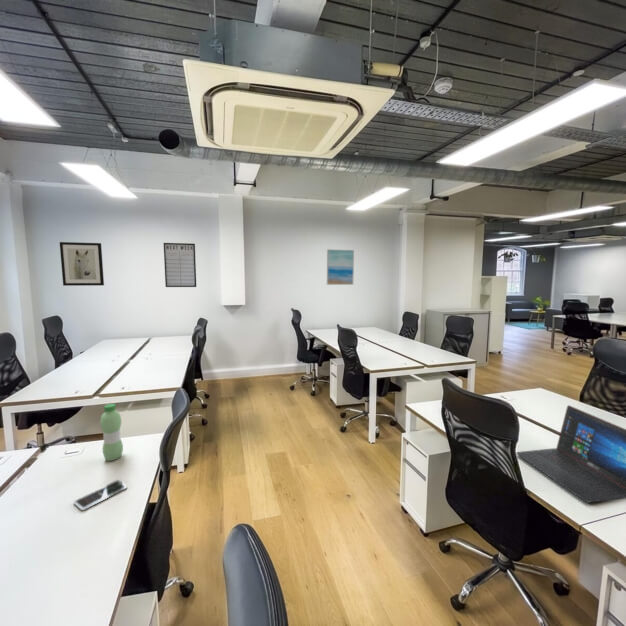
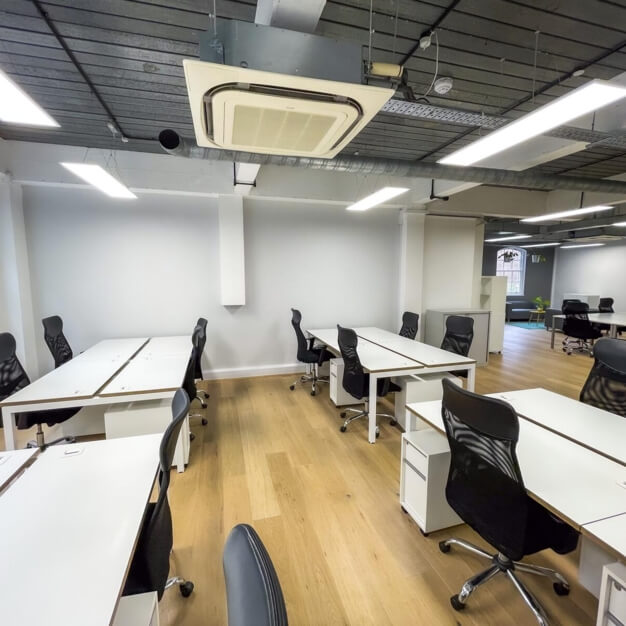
- water bottle (111, 431)
- smartphone (101, 494)
- writing board (180, 265)
- wall art (82, 264)
- laptop (576, 448)
- wall art (340, 267)
